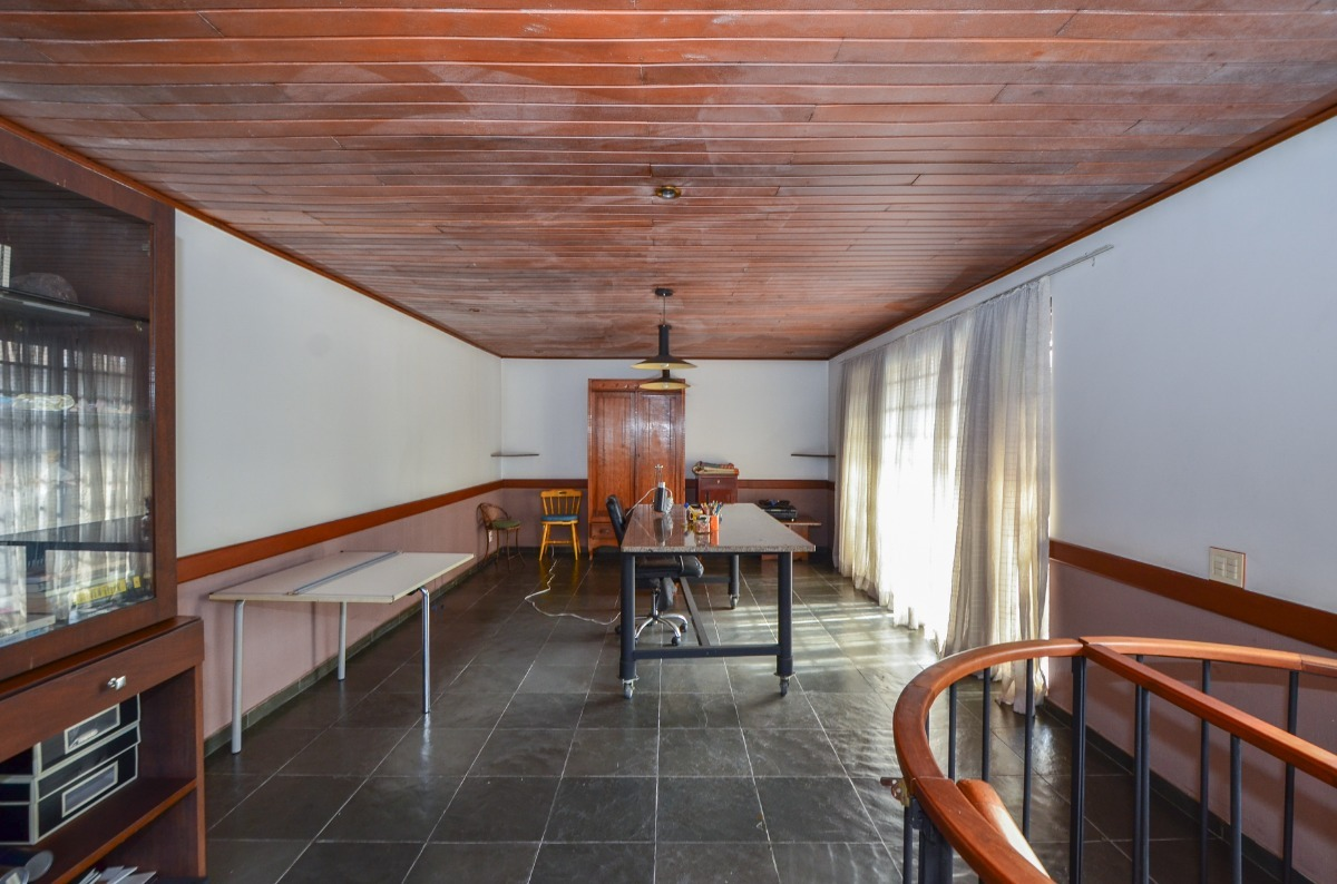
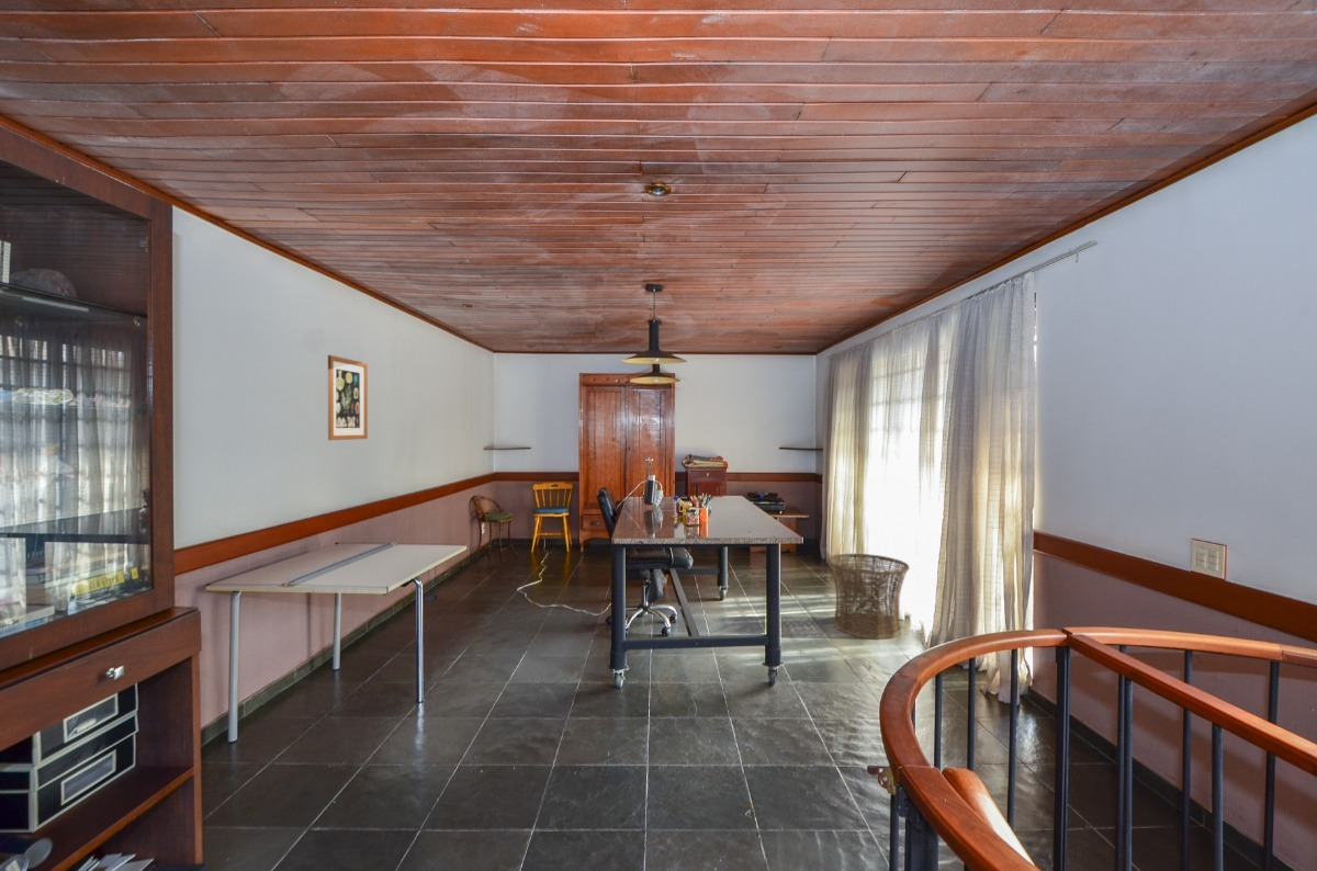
+ wall art (348, 399)
+ basket (866, 593)
